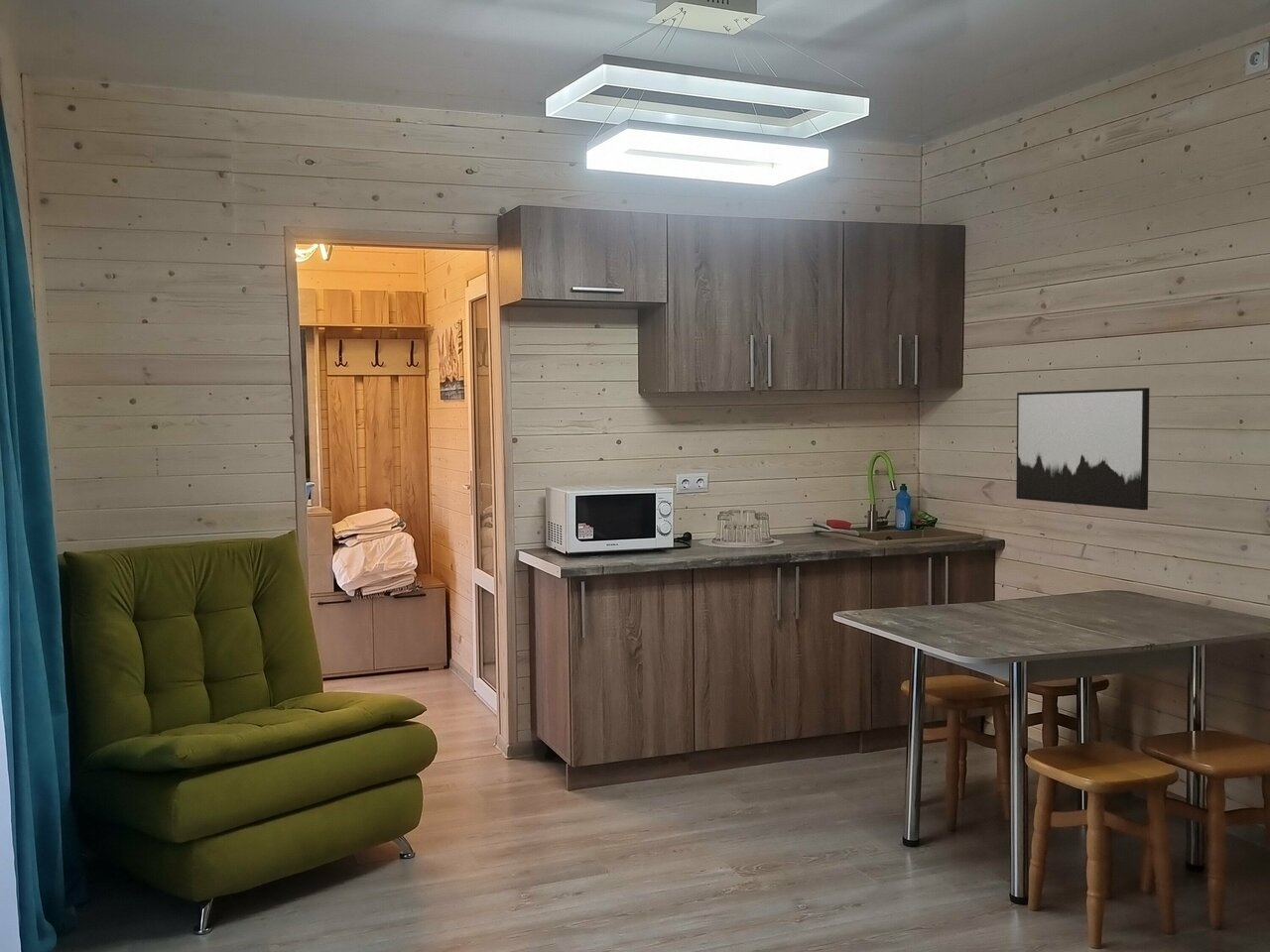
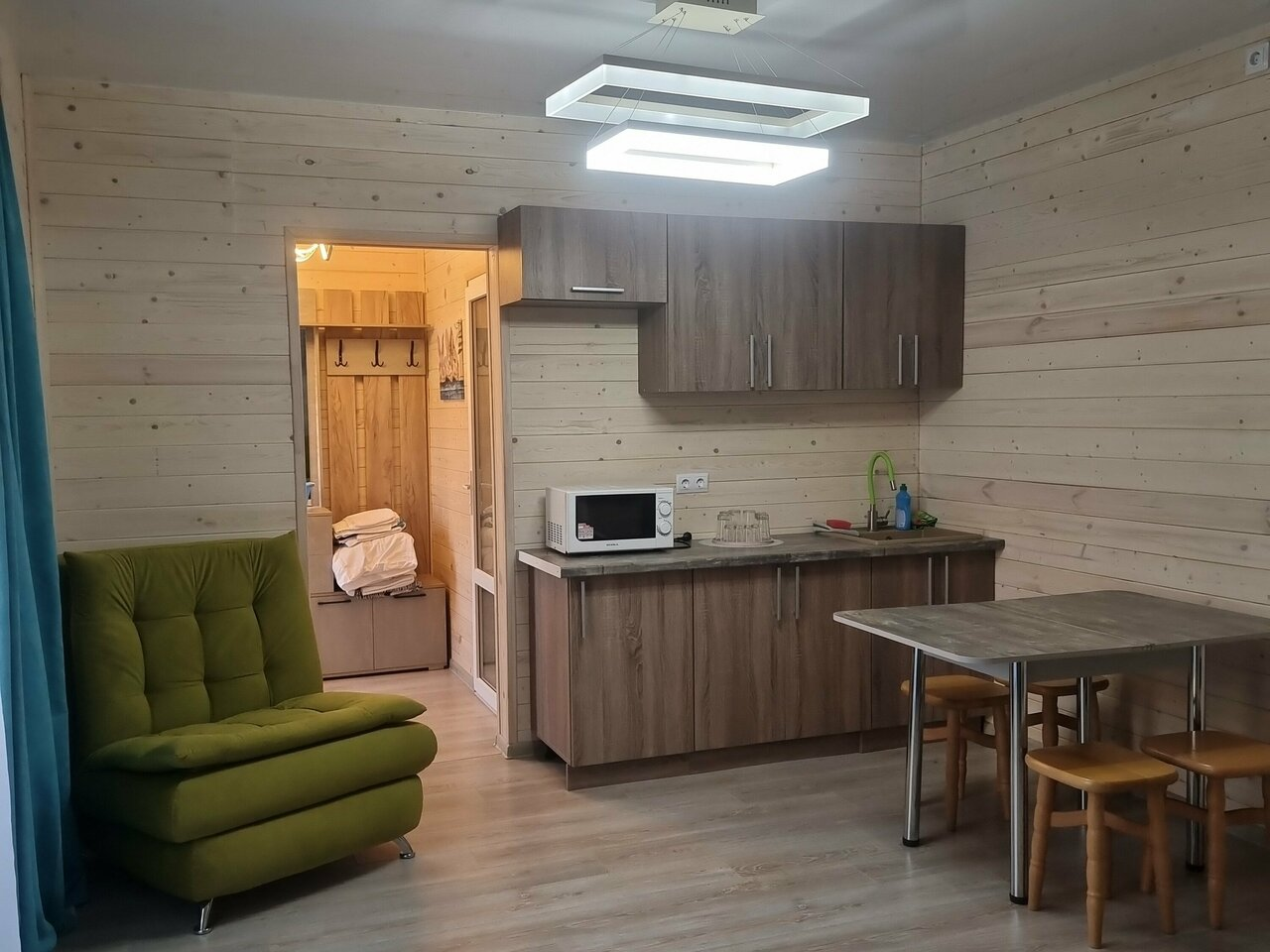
- wall art (1078, 447)
